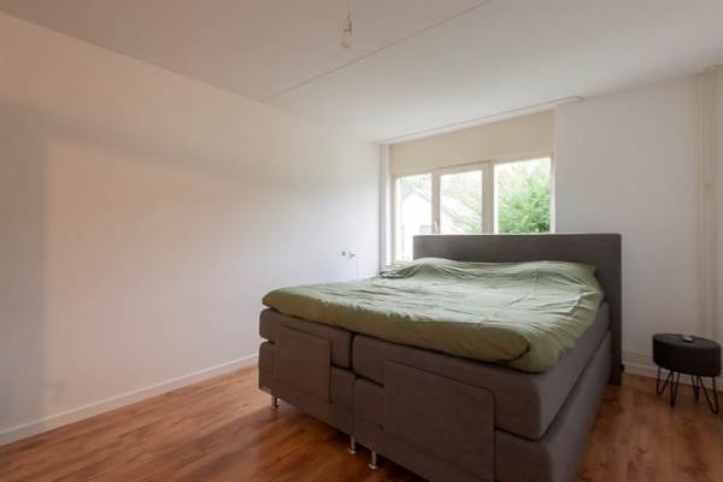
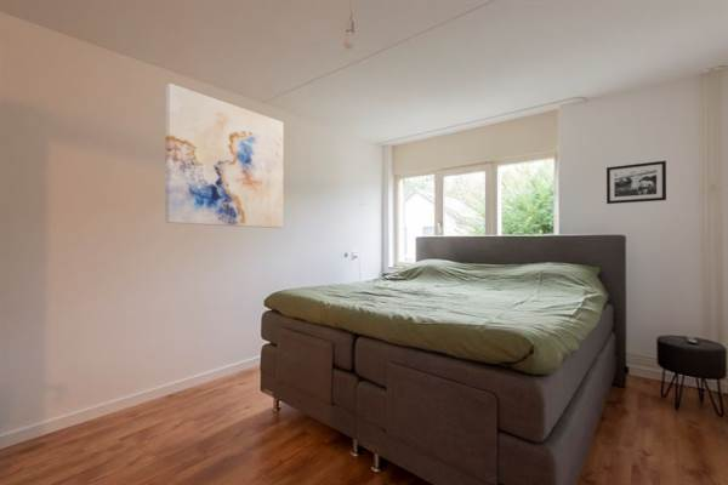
+ wall art (232, 165)
+ picture frame (635, 183)
